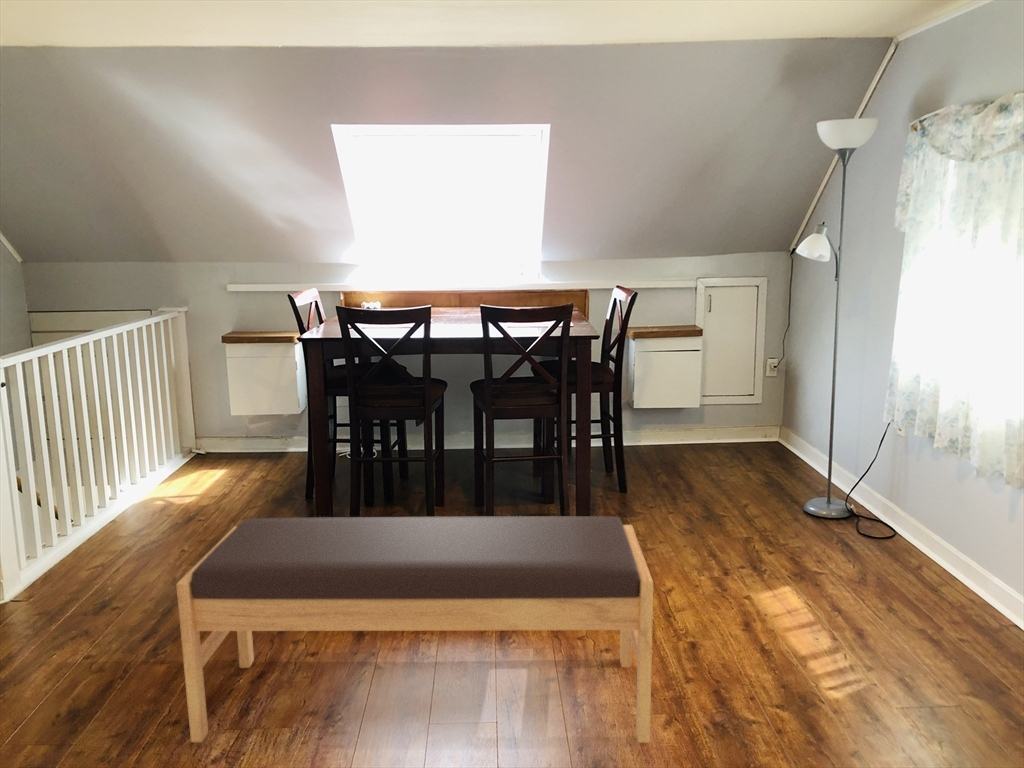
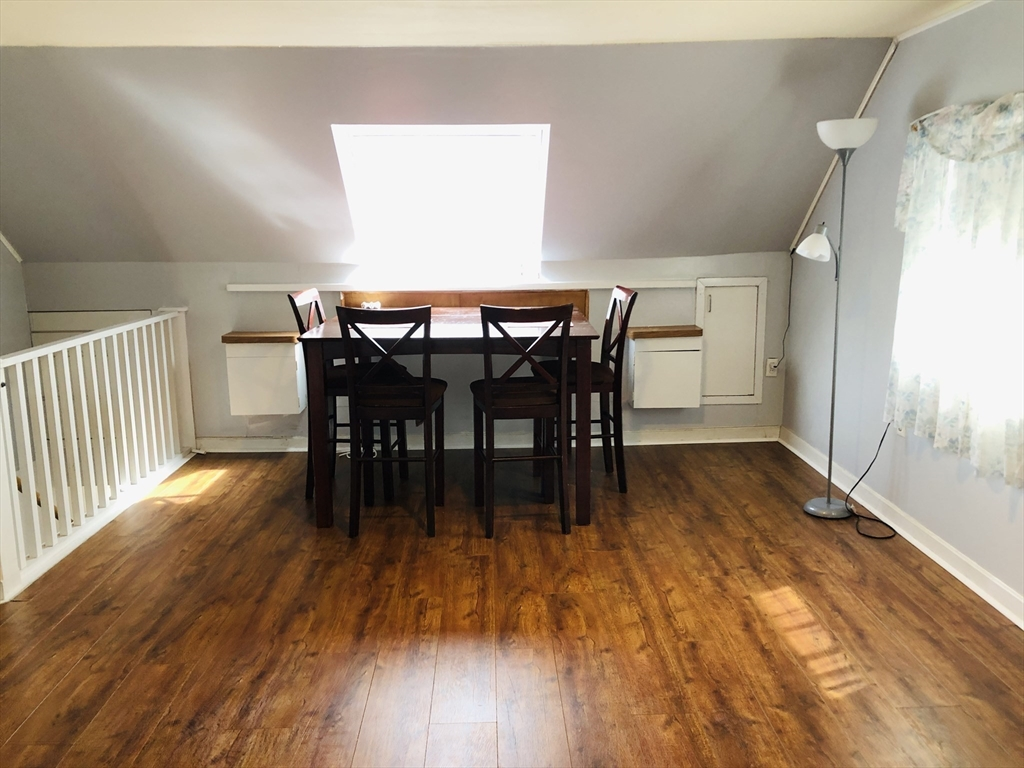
- bench (425, 620)
